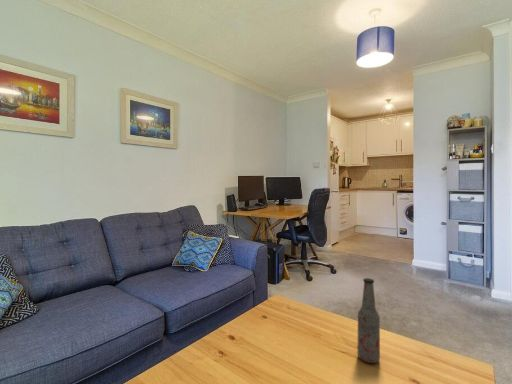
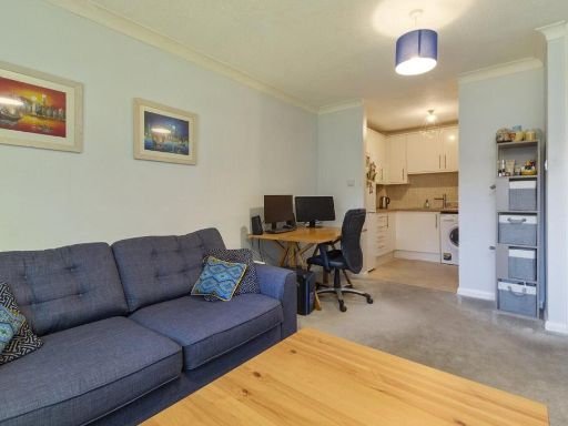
- bottle (368, 319)
